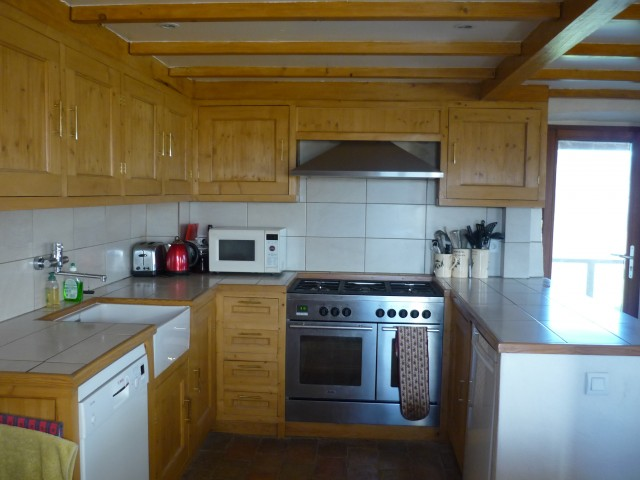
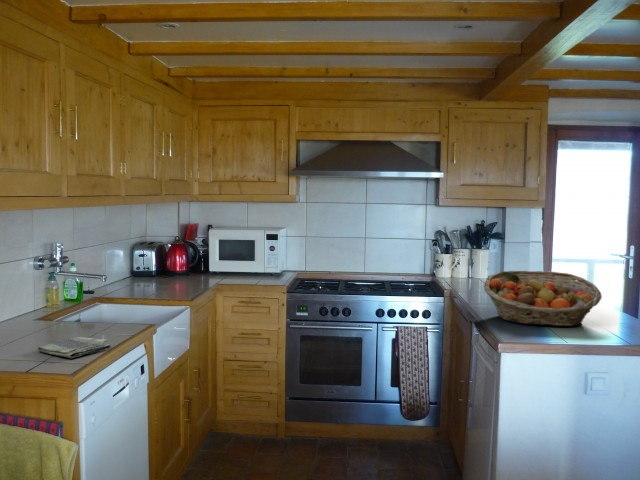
+ dish towel (75, 345)
+ fruit basket (540, 297)
